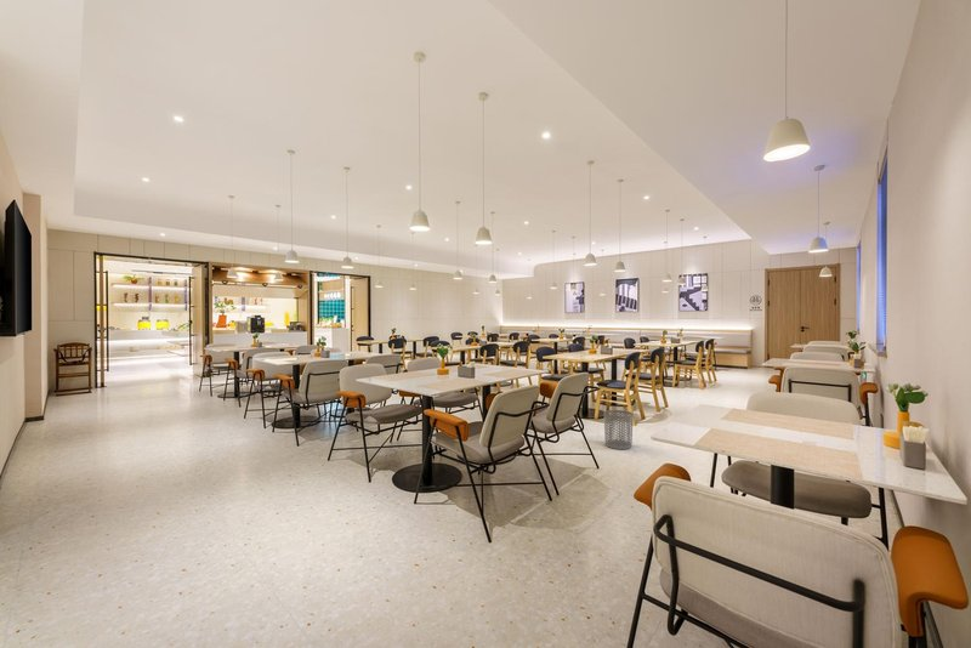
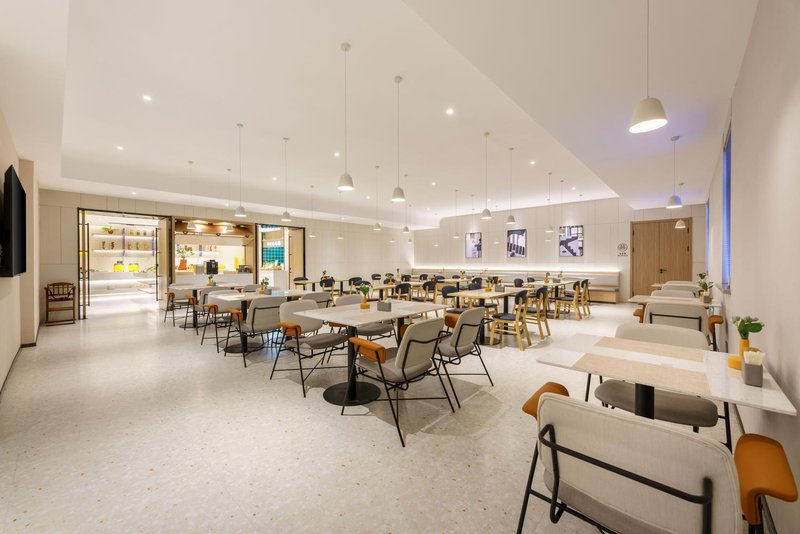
- waste bin (618, 428)
